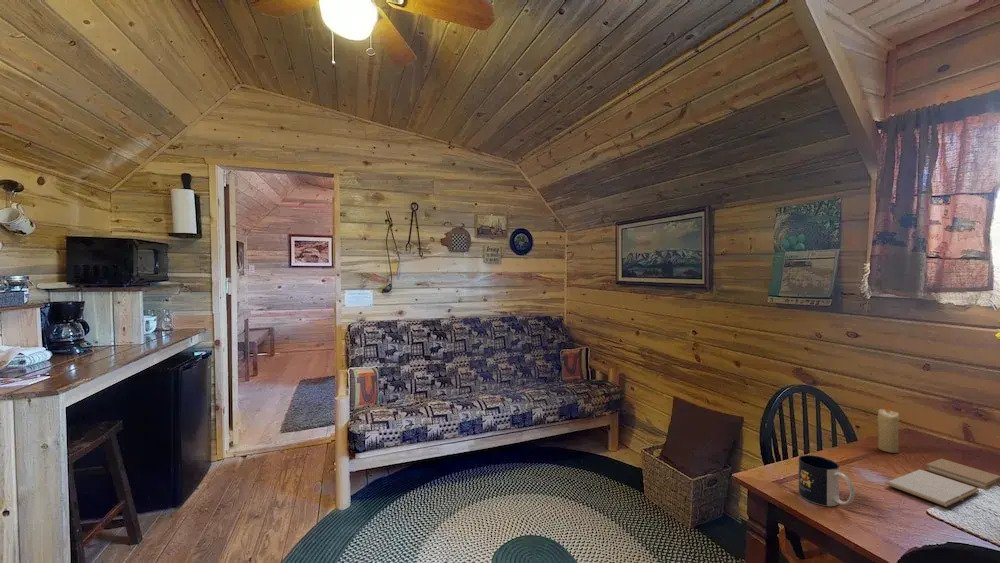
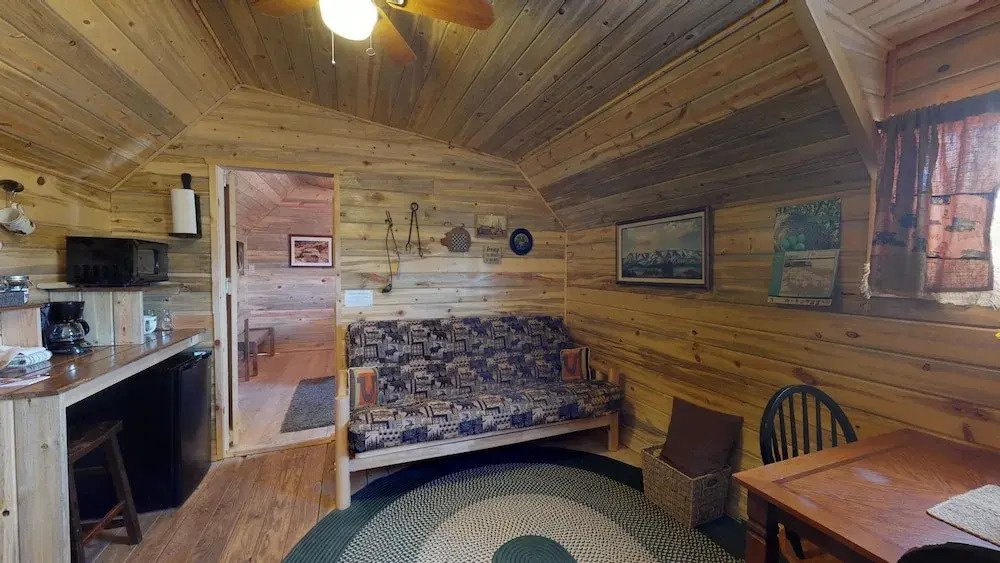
- book (943, 481)
- candle (888, 426)
- mug (826, 483)
